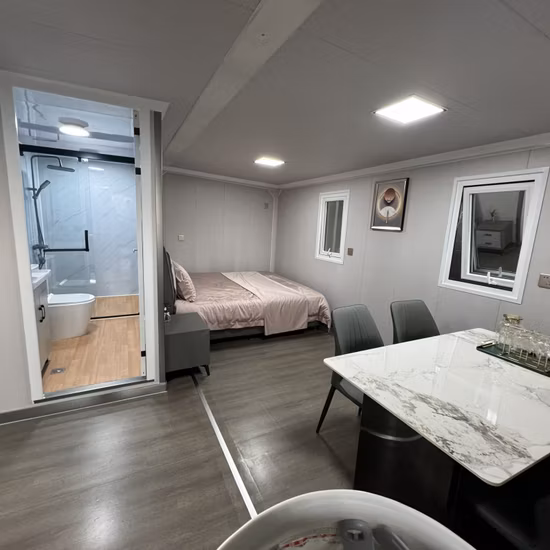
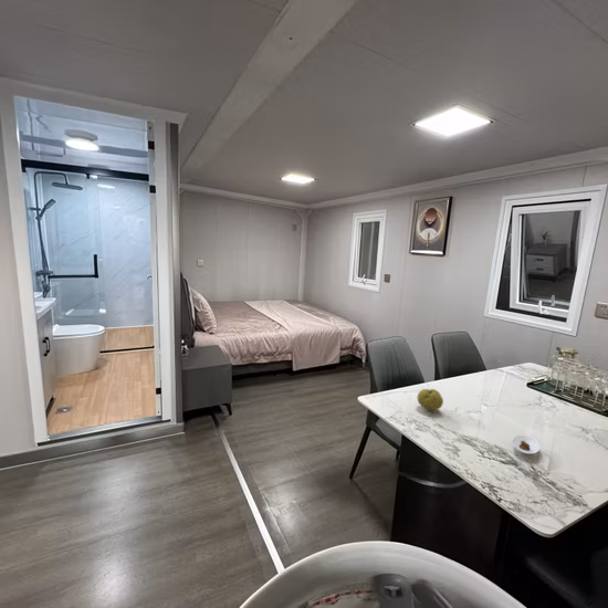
+ saucer (525, 445)
+ fruit (430, 399)
